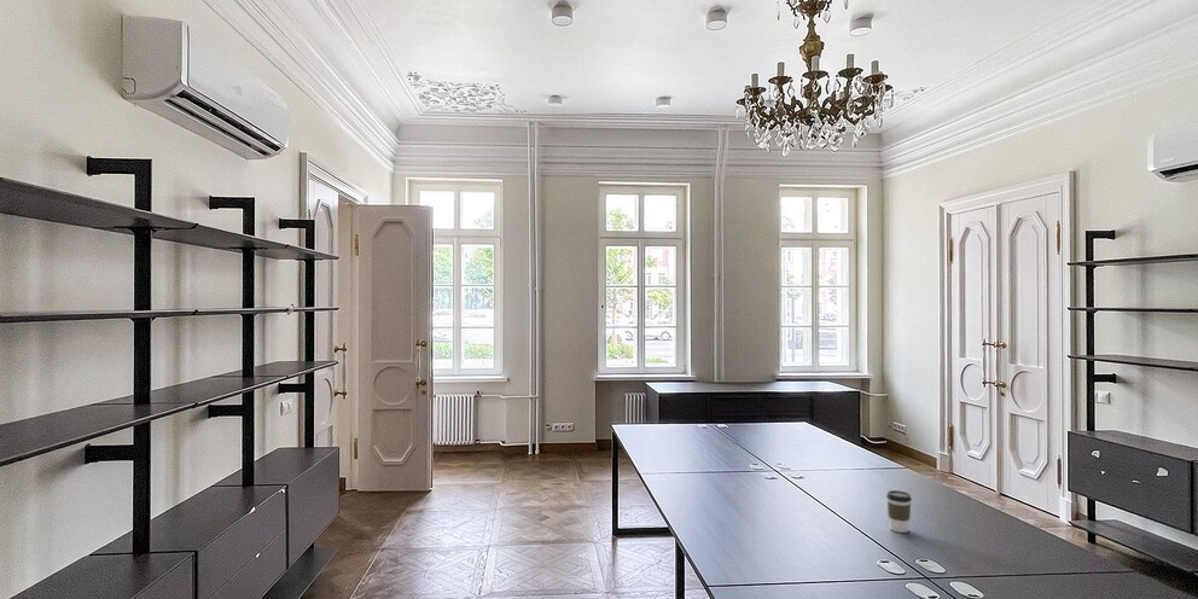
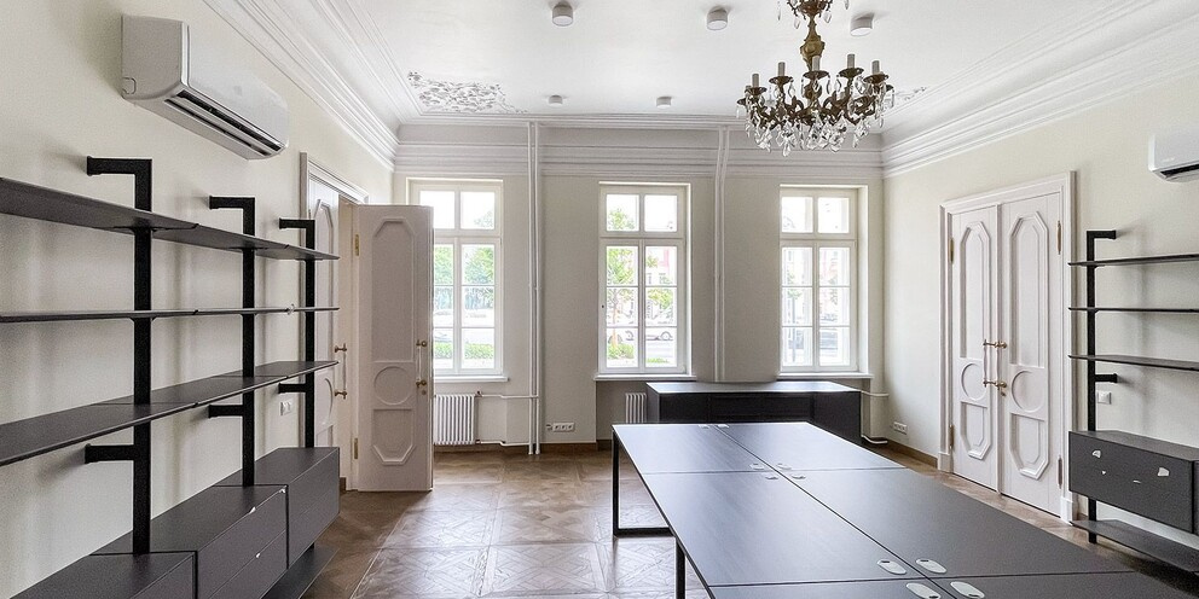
- coffee cup (899, 511)
